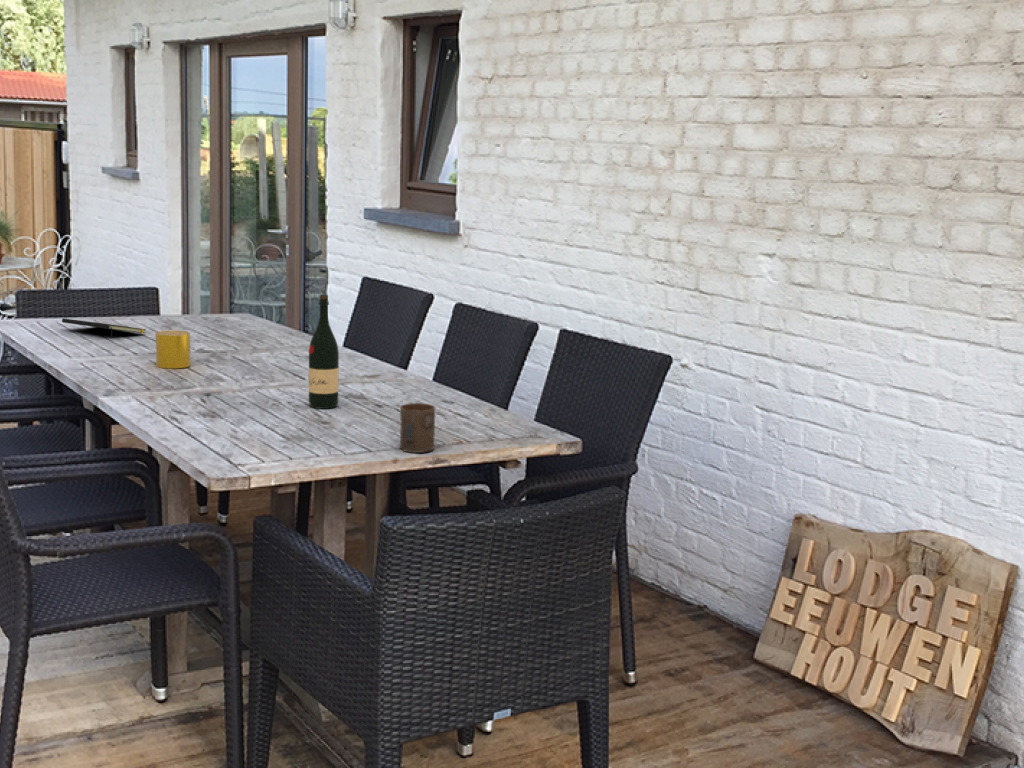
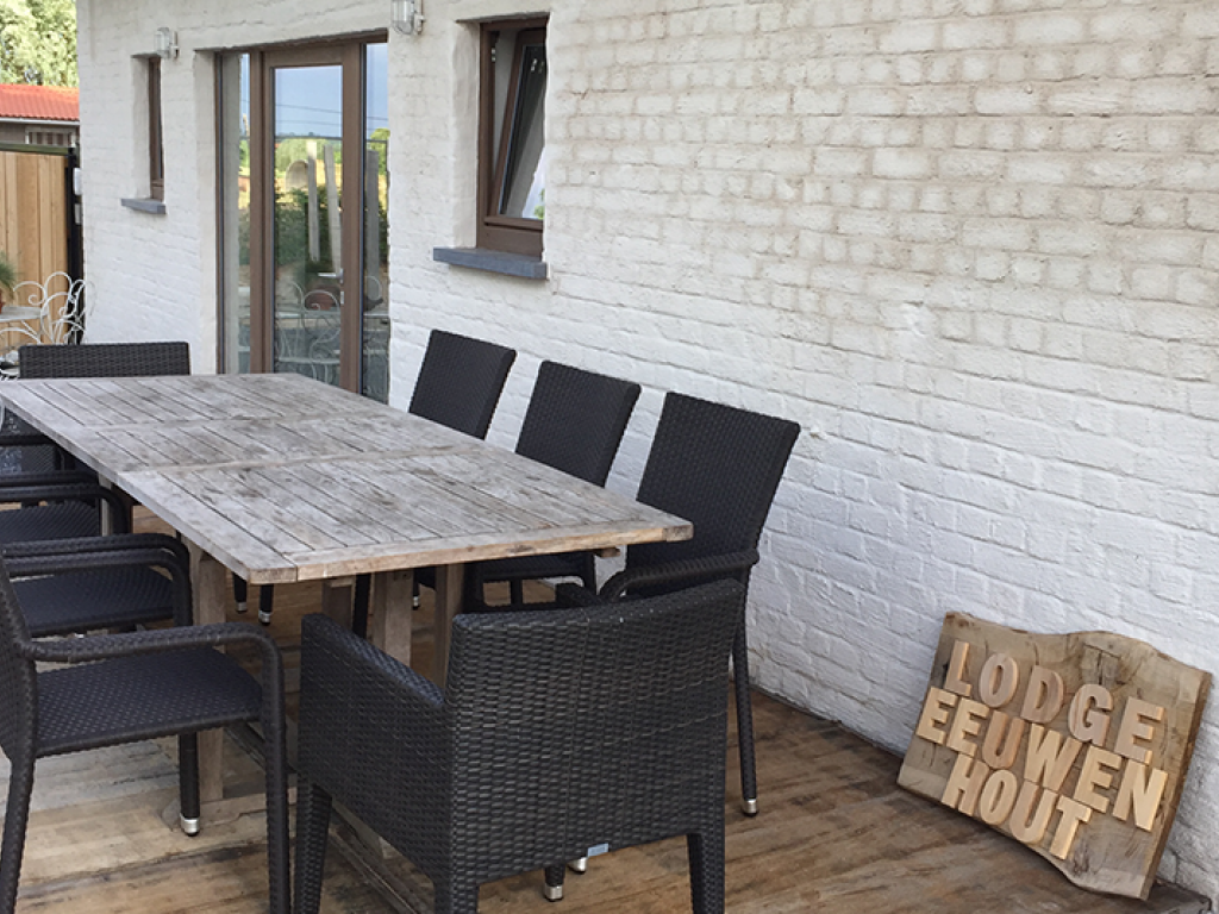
- notepad (104, 325)
- cup (416, 427)
- cup (173, 349)
- wine bottle (323, 350)
